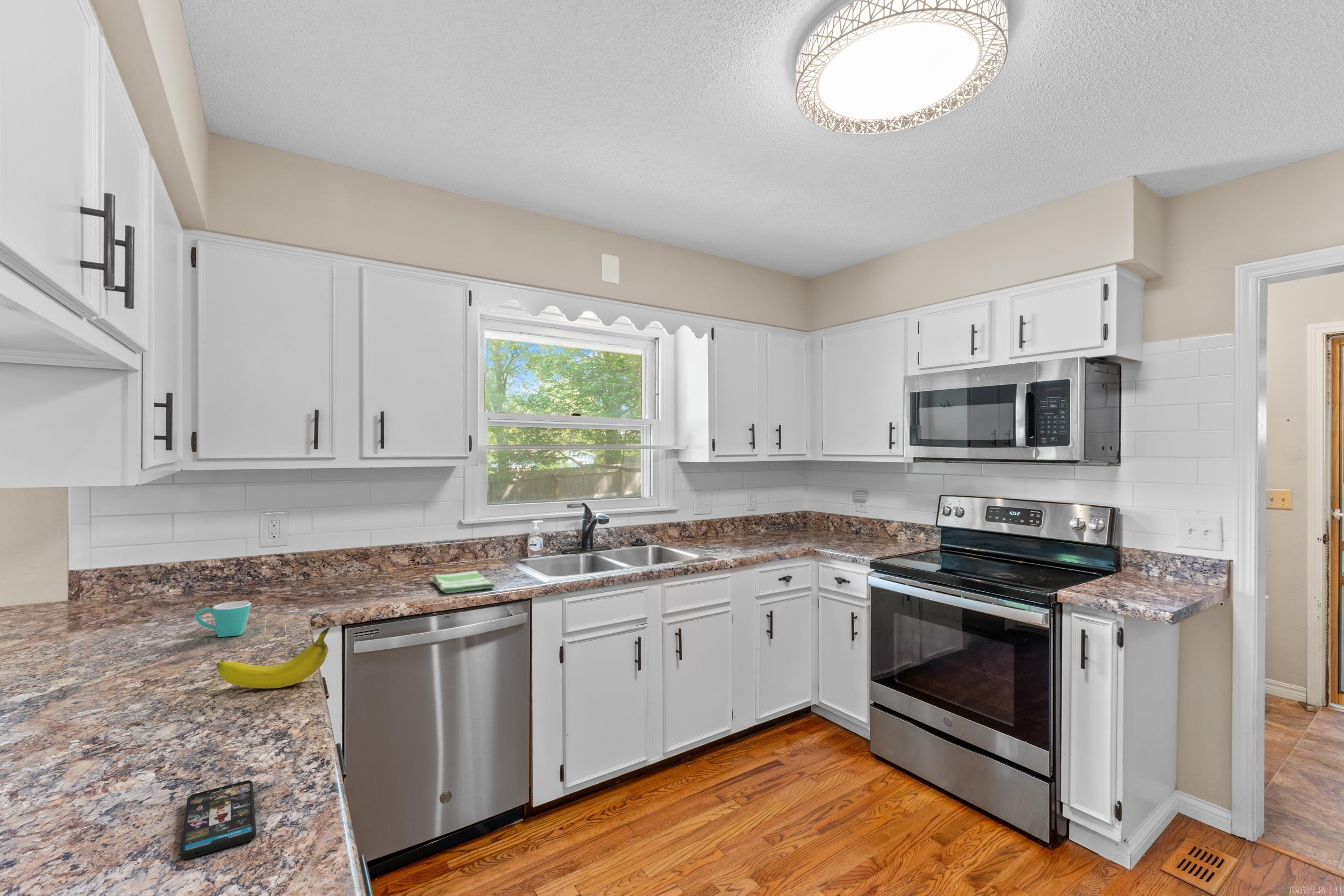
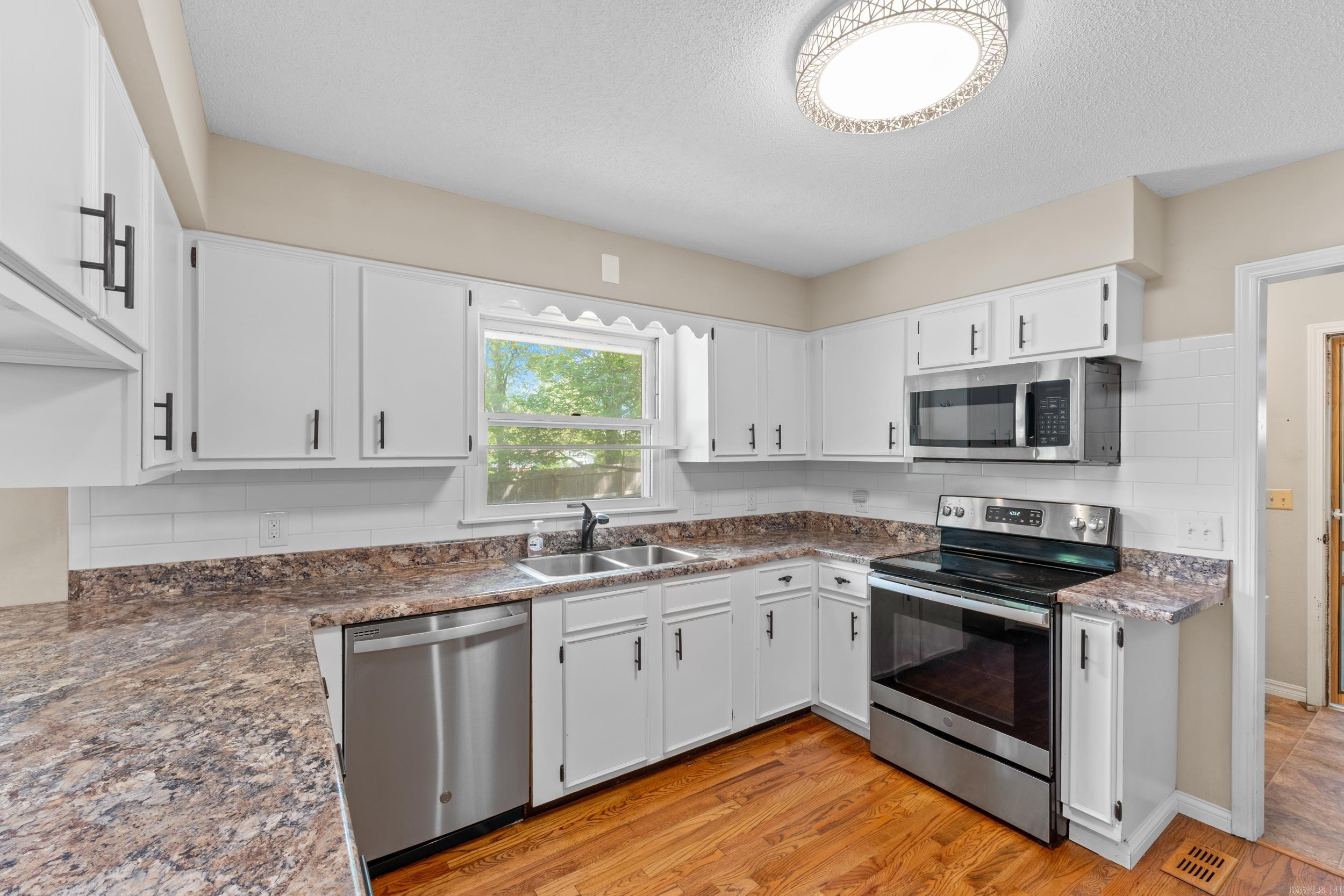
- smartphone (219, 816)
- dish towel (462, 581)
- fruit (276, 665)
- mug (224, 620)
